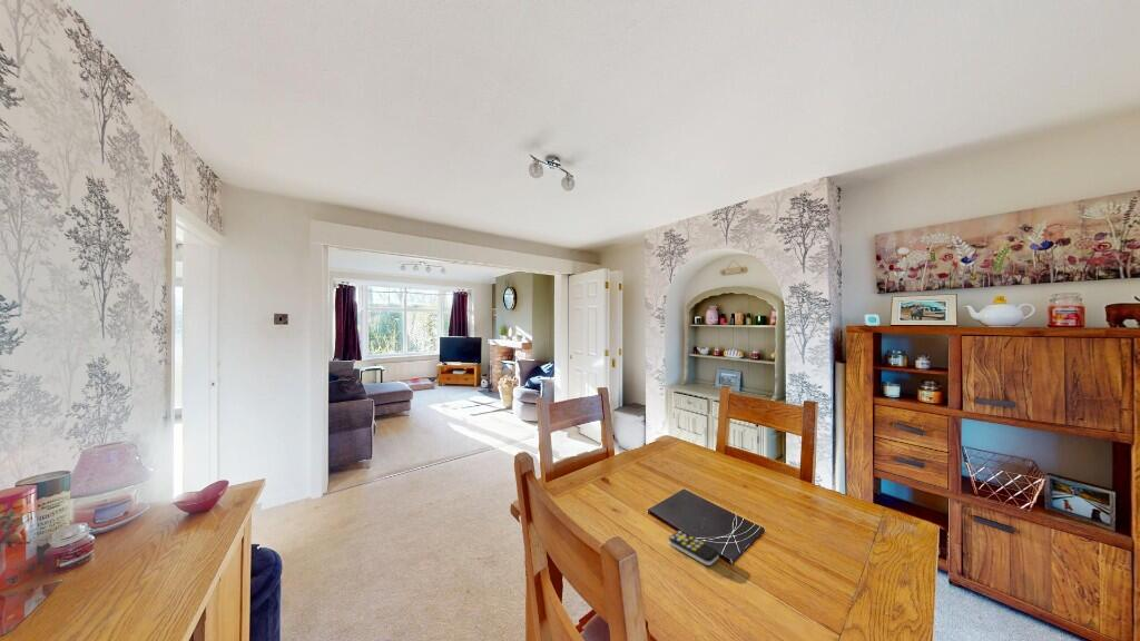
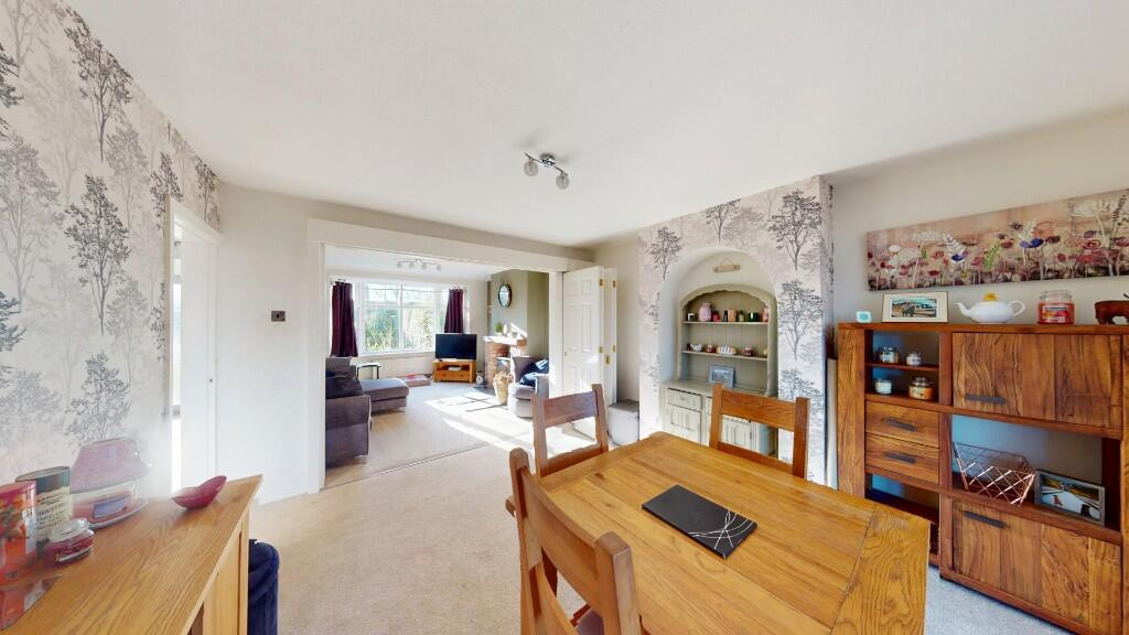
- remote control (692, 546)
